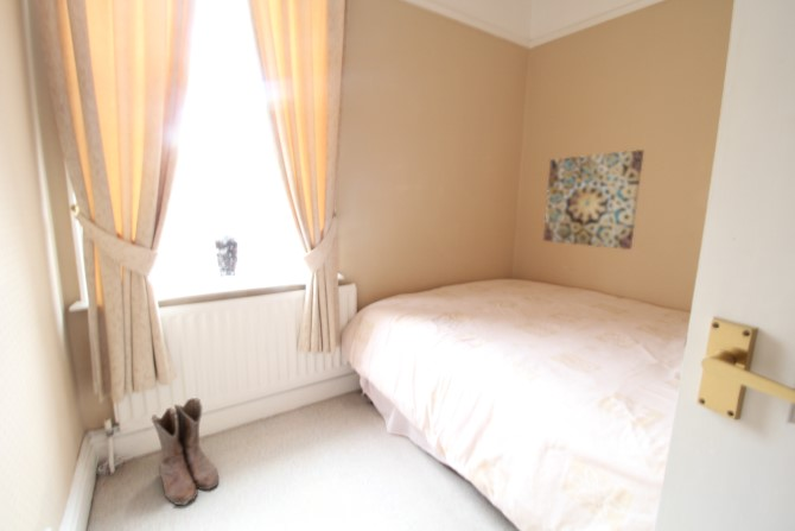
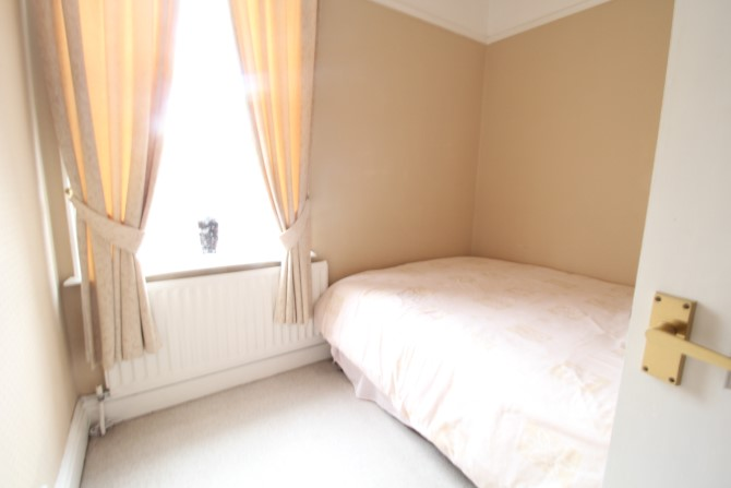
- wall art (587, 201)
- boots (185, 445)
